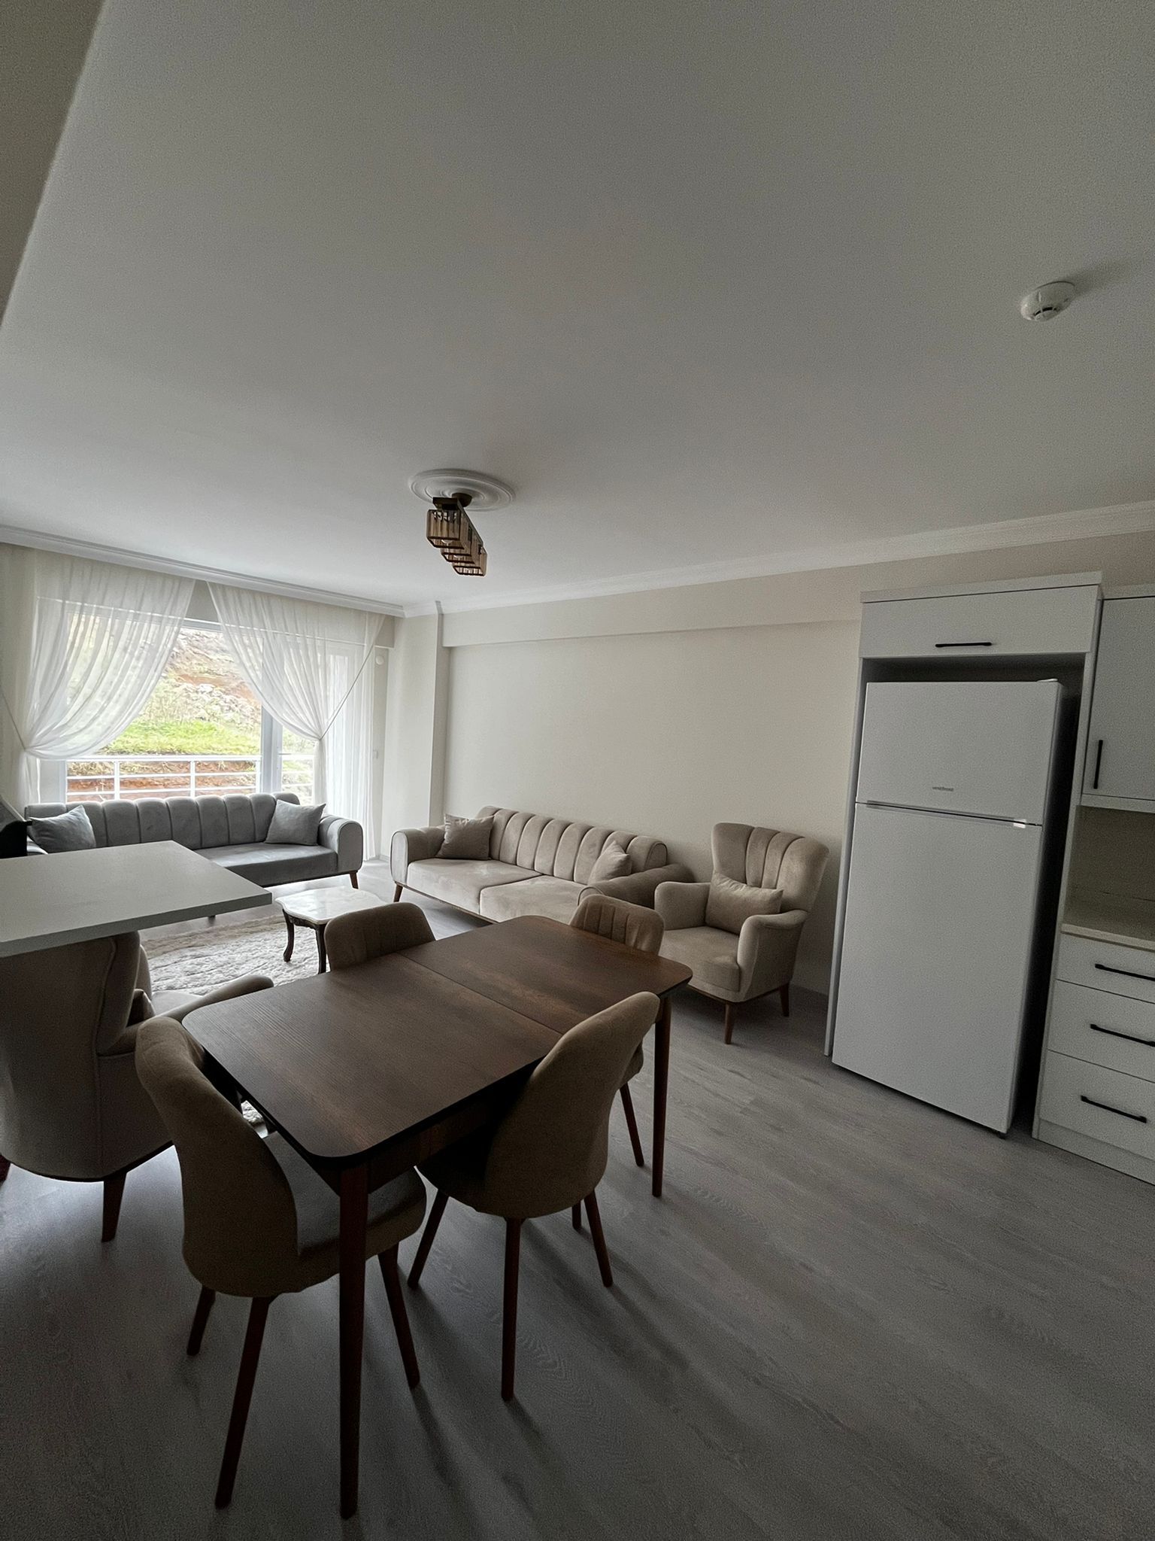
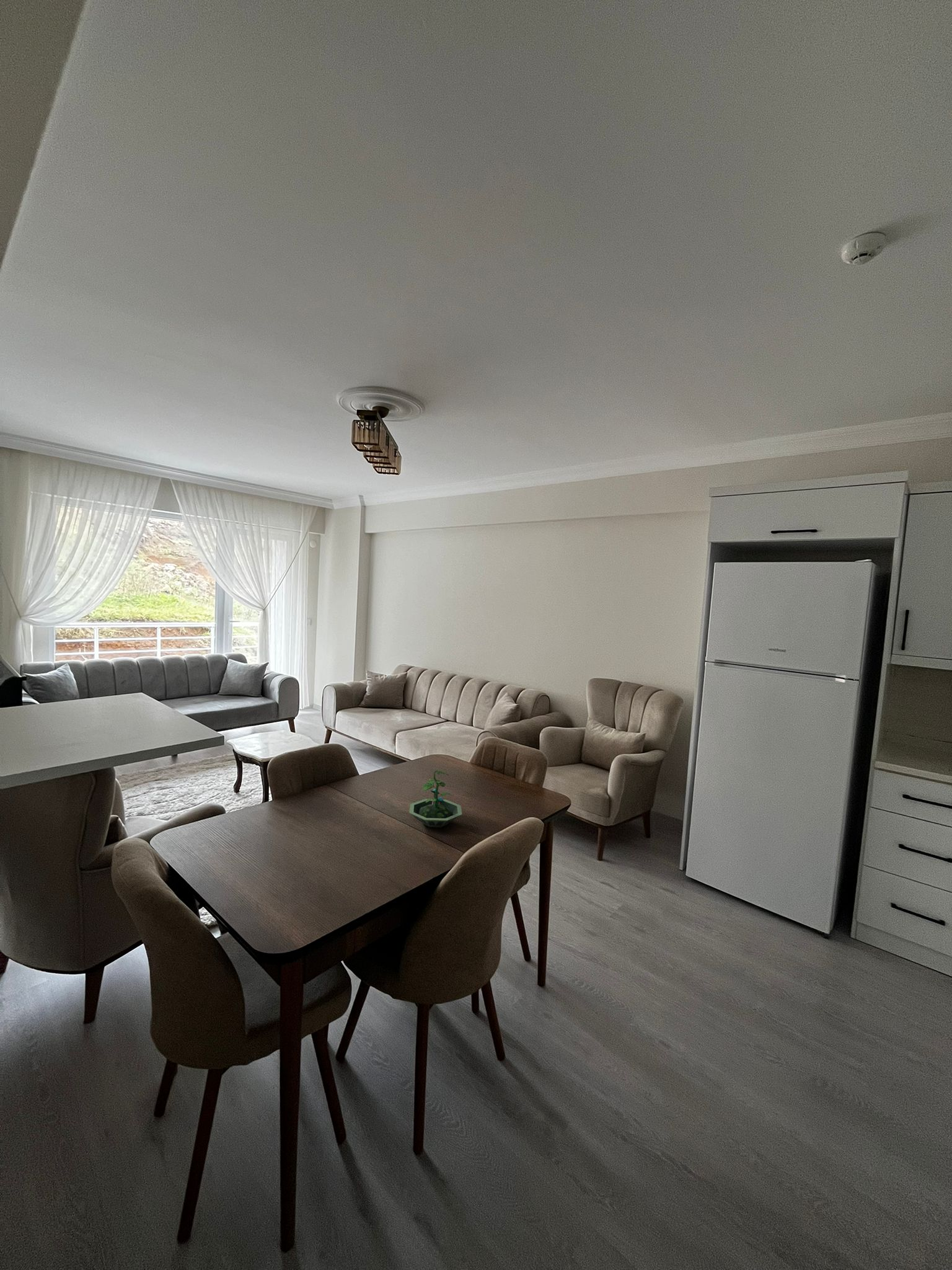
+ terrarium (437, 779)
